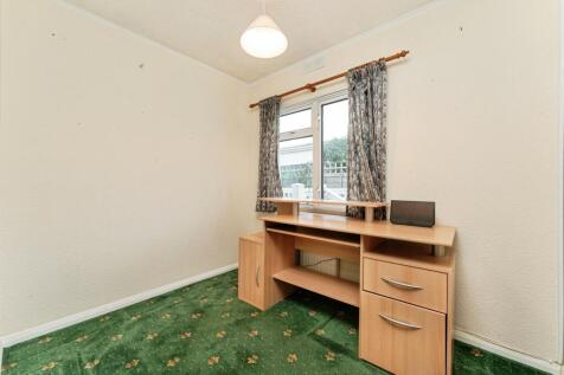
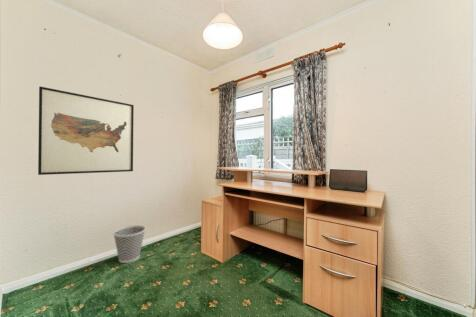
+ wastebasket (129, 244)
+ wall art (92, 135)
